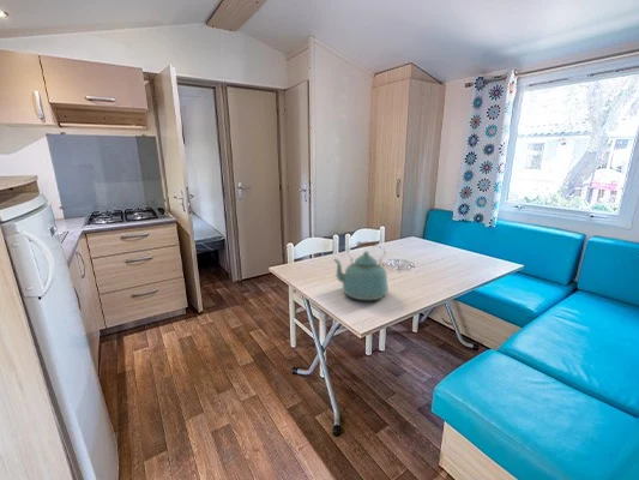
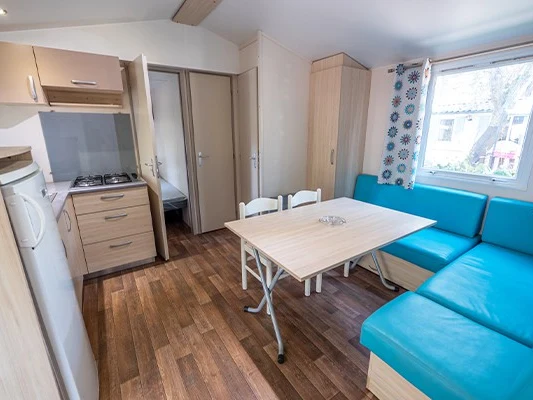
- kettle (361, 268)
